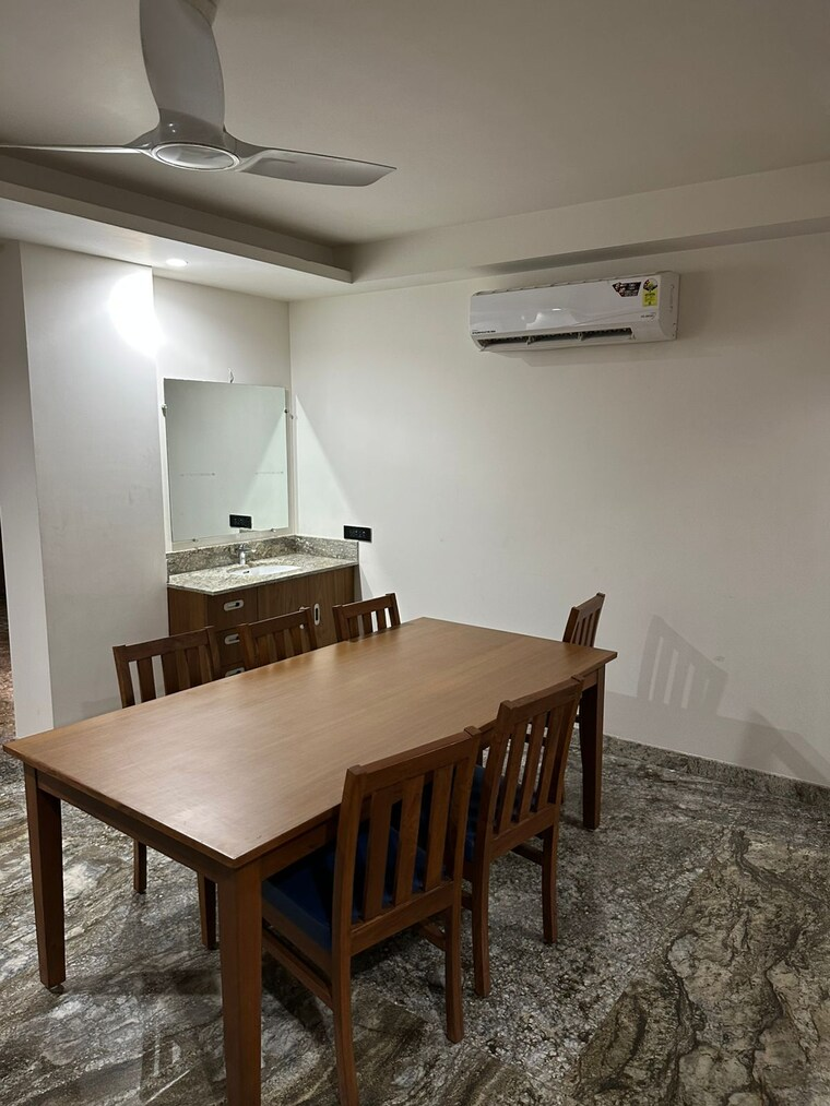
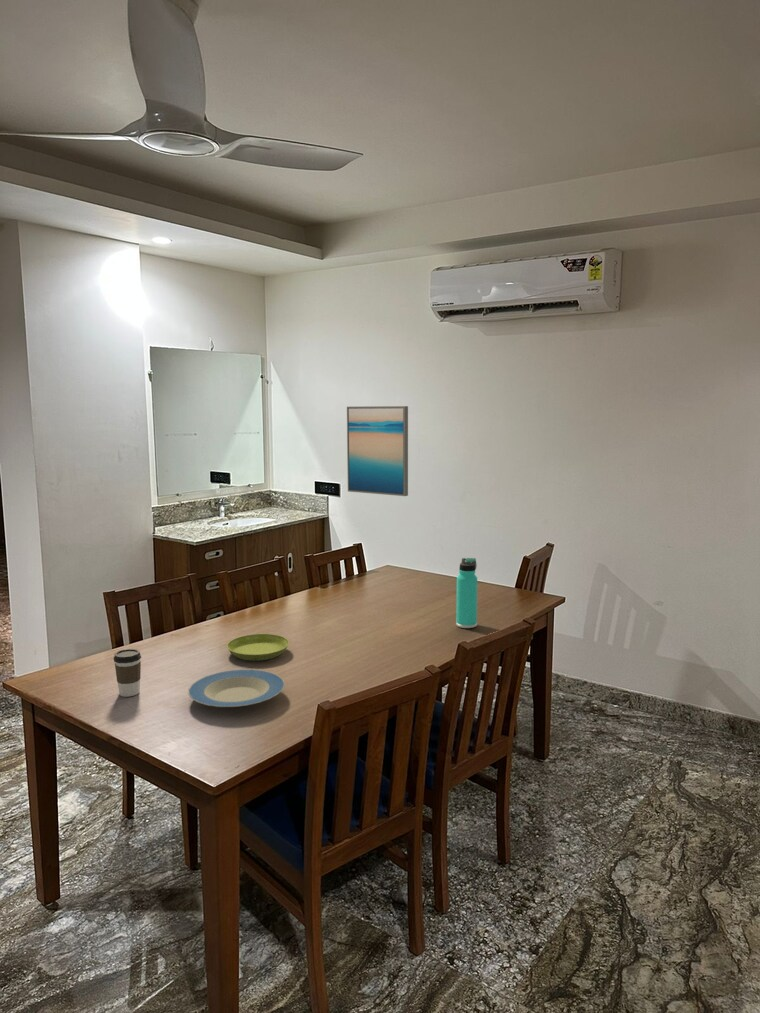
+ thermos bottle (466, 592)
+ coffee cup (128, 672)
+ wall art (376, 450)
+ saucer (258, 648)
+ plate (237, 692)
